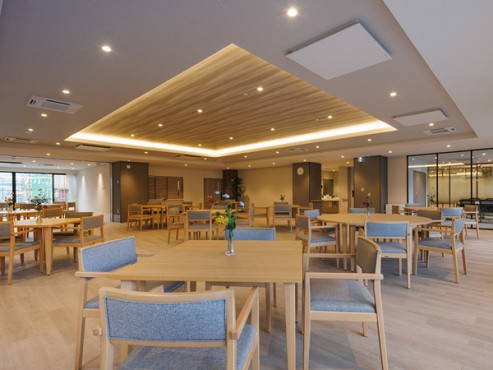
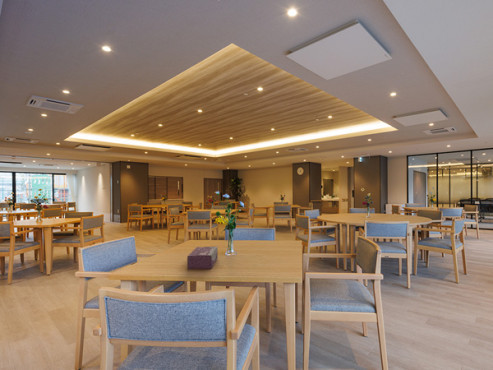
+ tissue box (203, 256)
